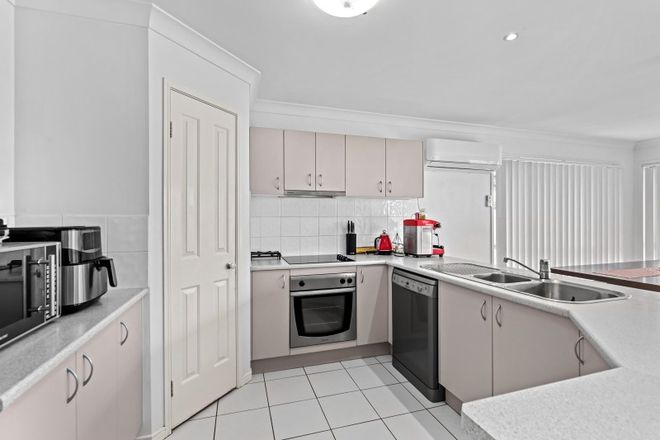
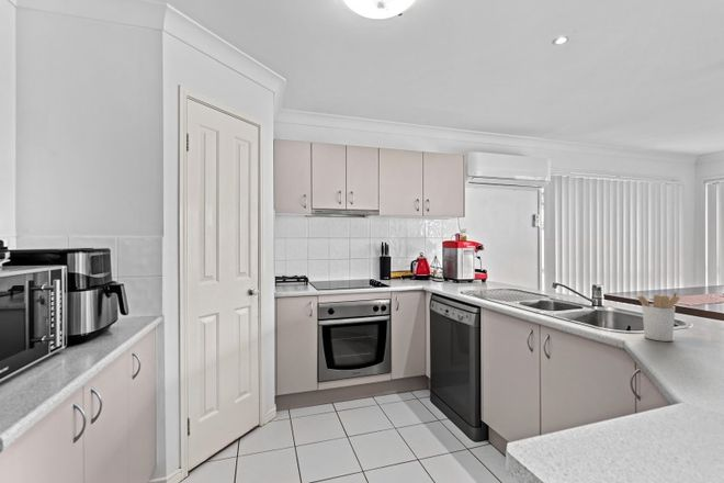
+ utensil holder (660, 315)
